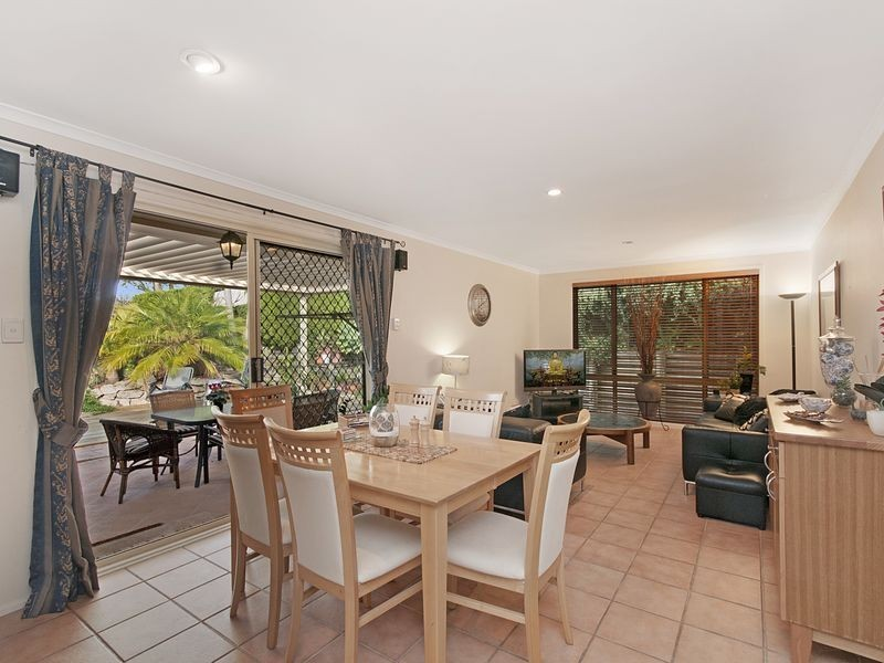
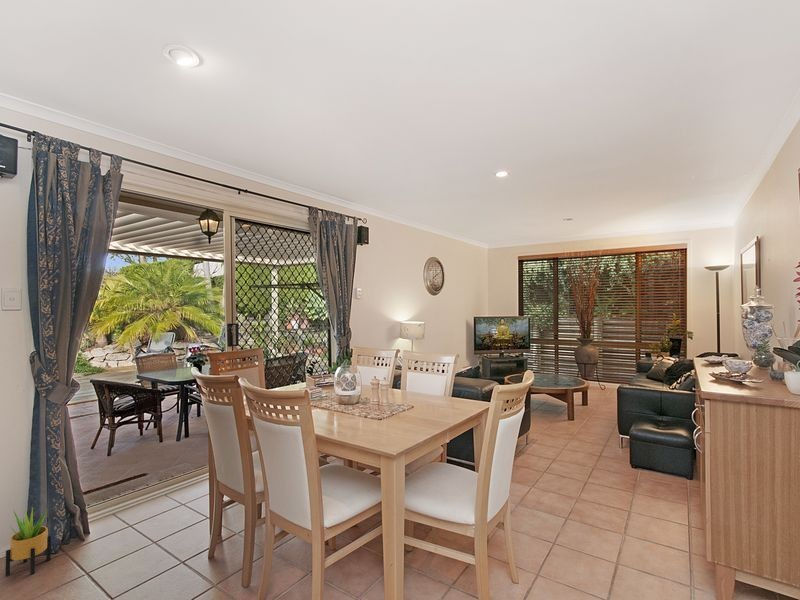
+ potted plant (29, 538)
